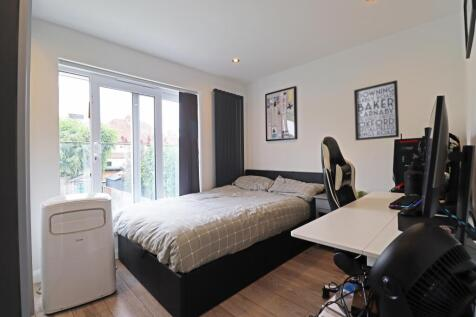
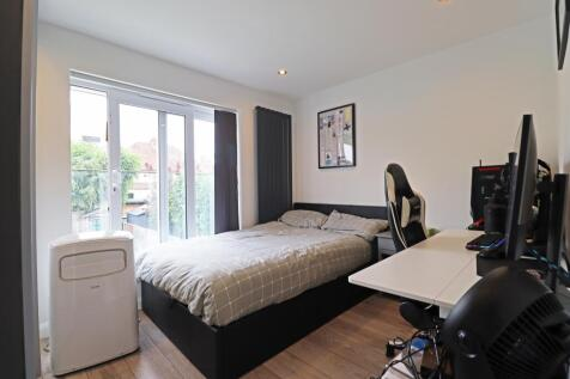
- wall art (375, 112)
